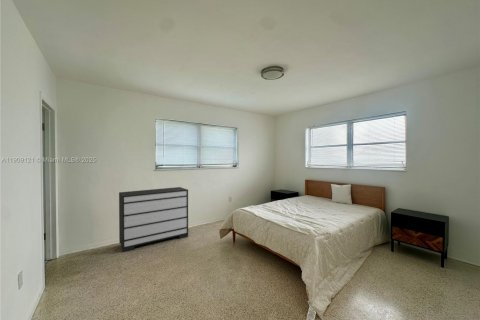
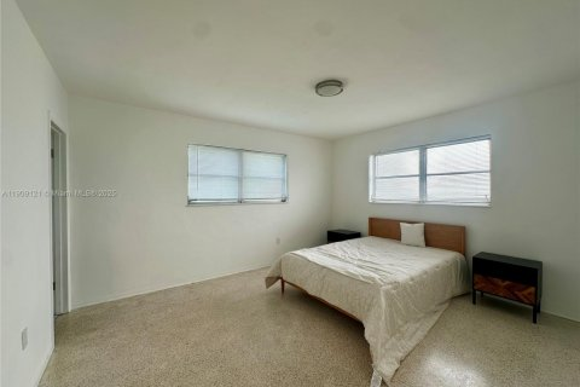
- dresser (155, 215)
